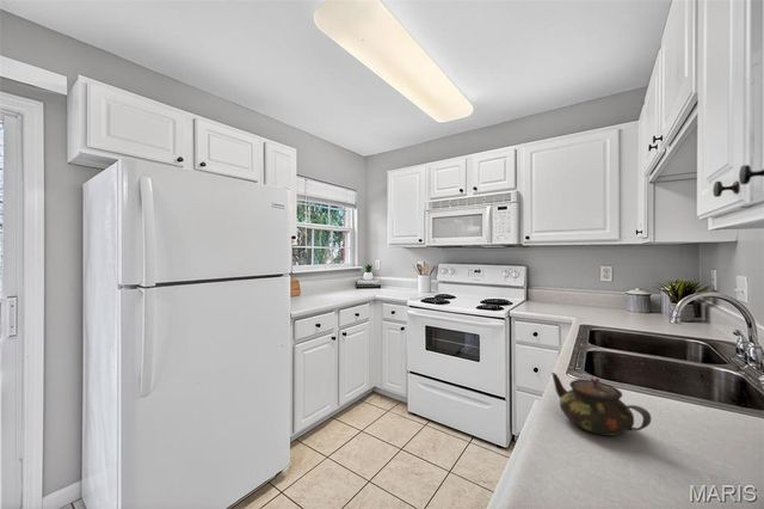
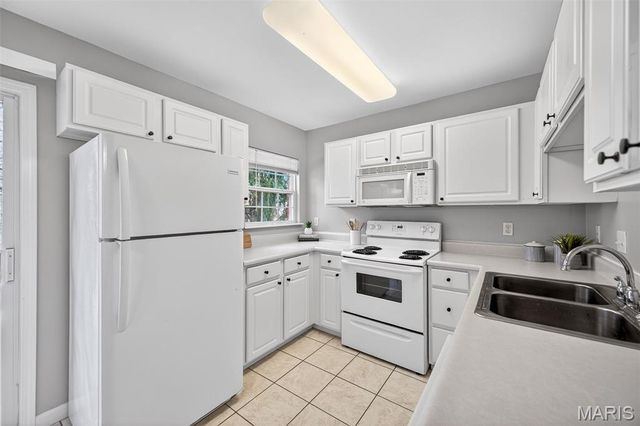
- teapot (593, 400)
